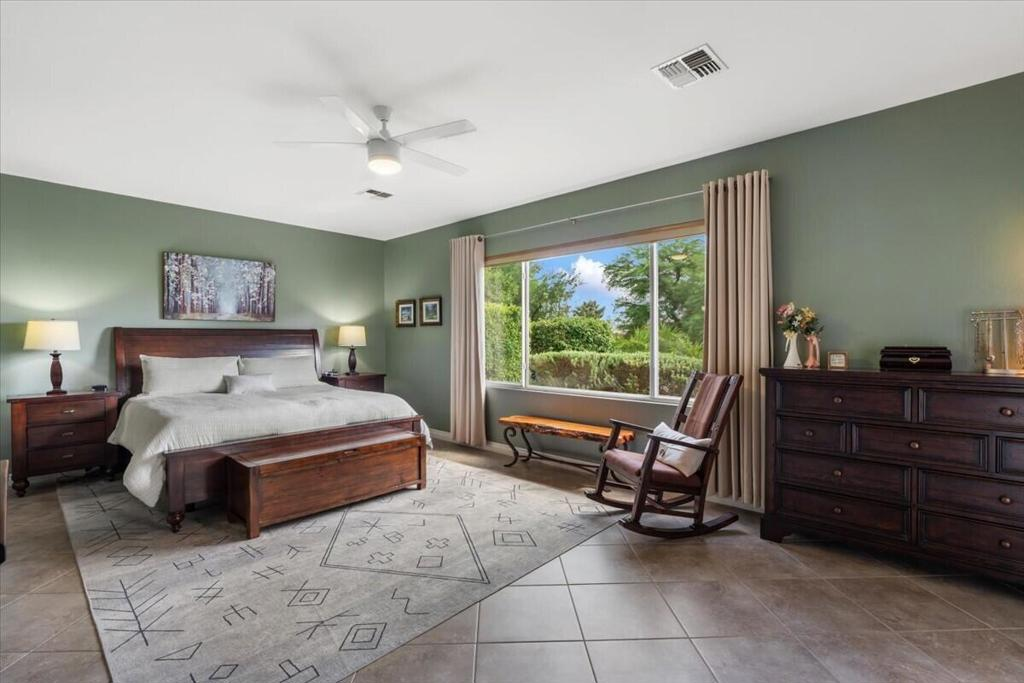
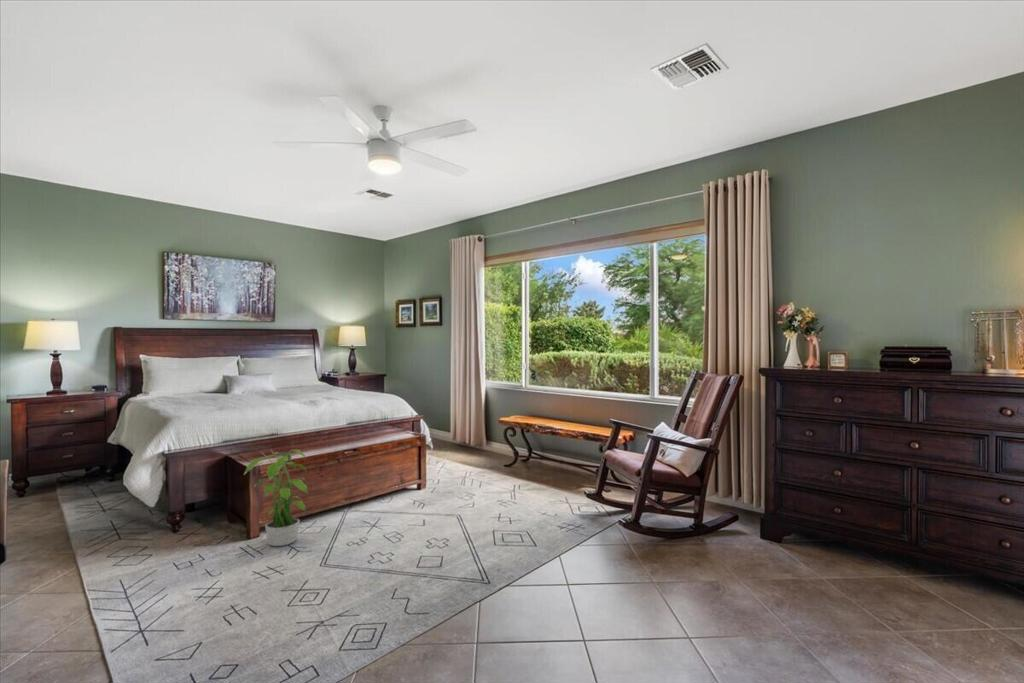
+ potted plant (278, 497)
